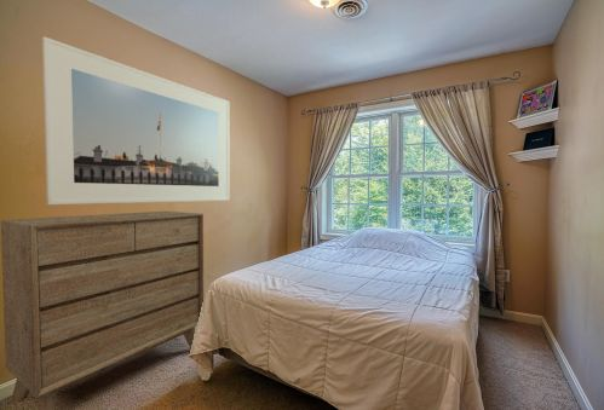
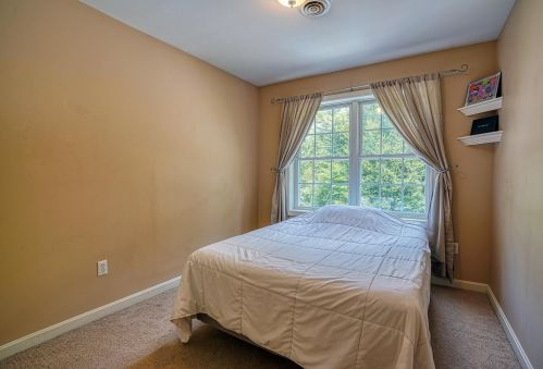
- dresser (119, 294)
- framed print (160, 140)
